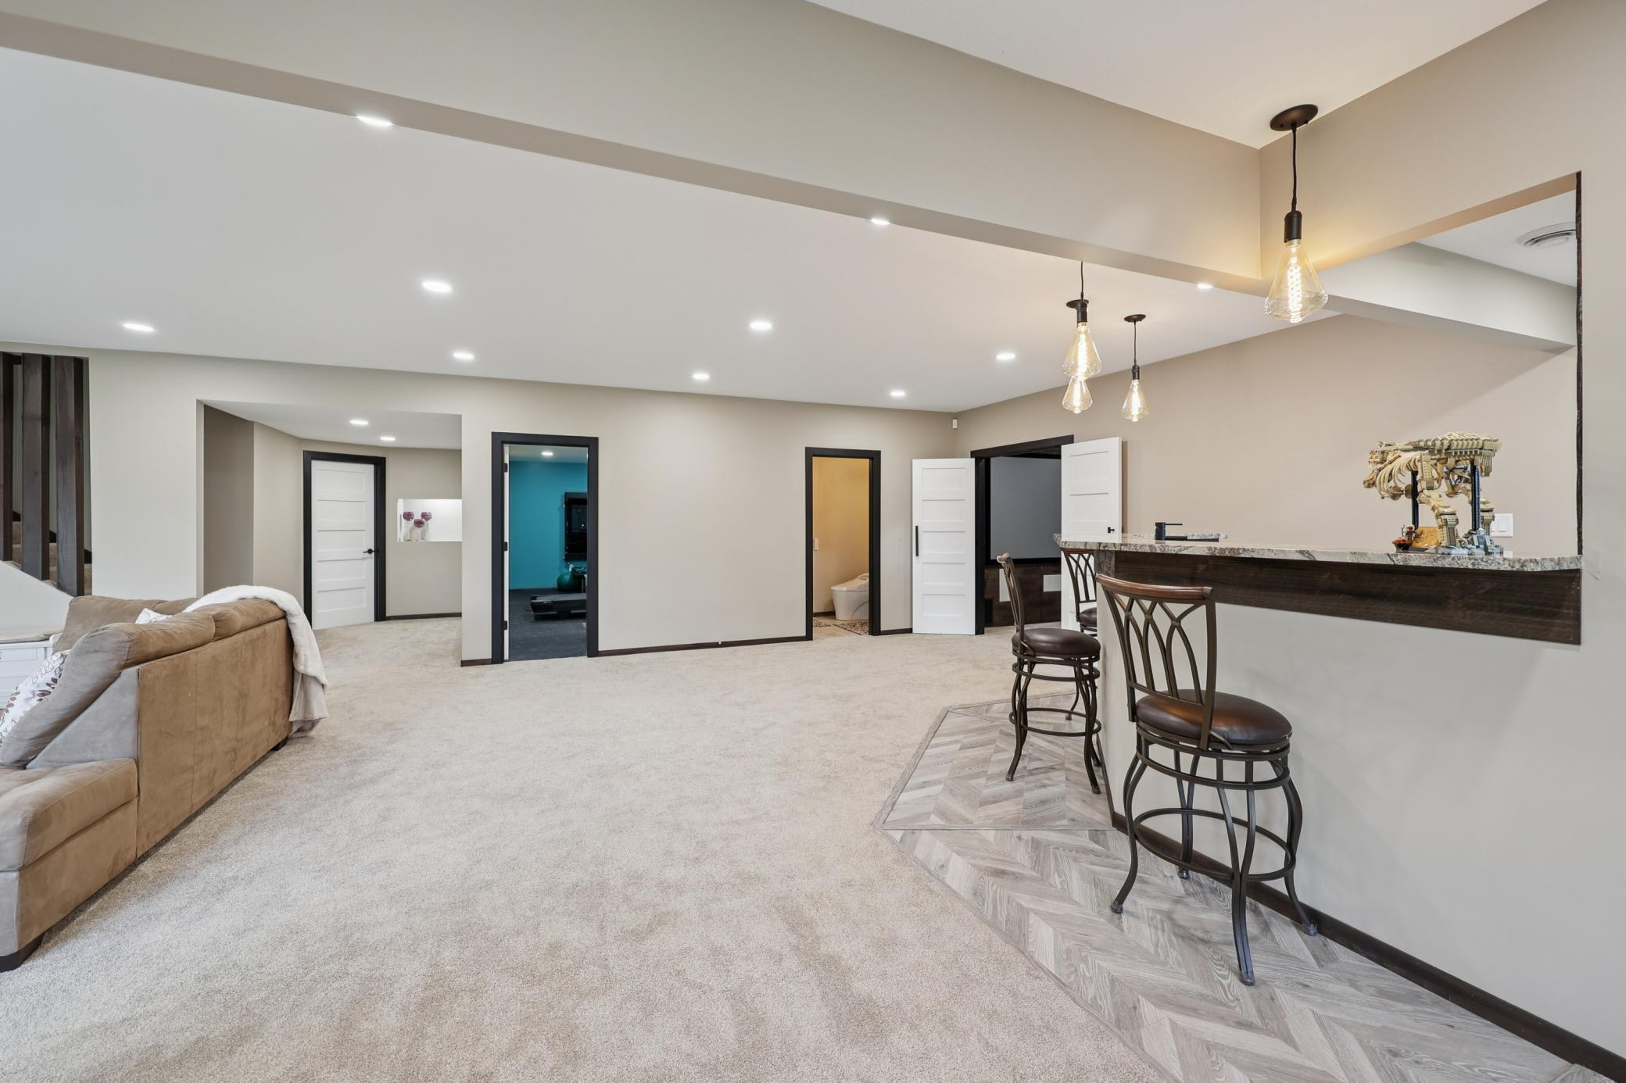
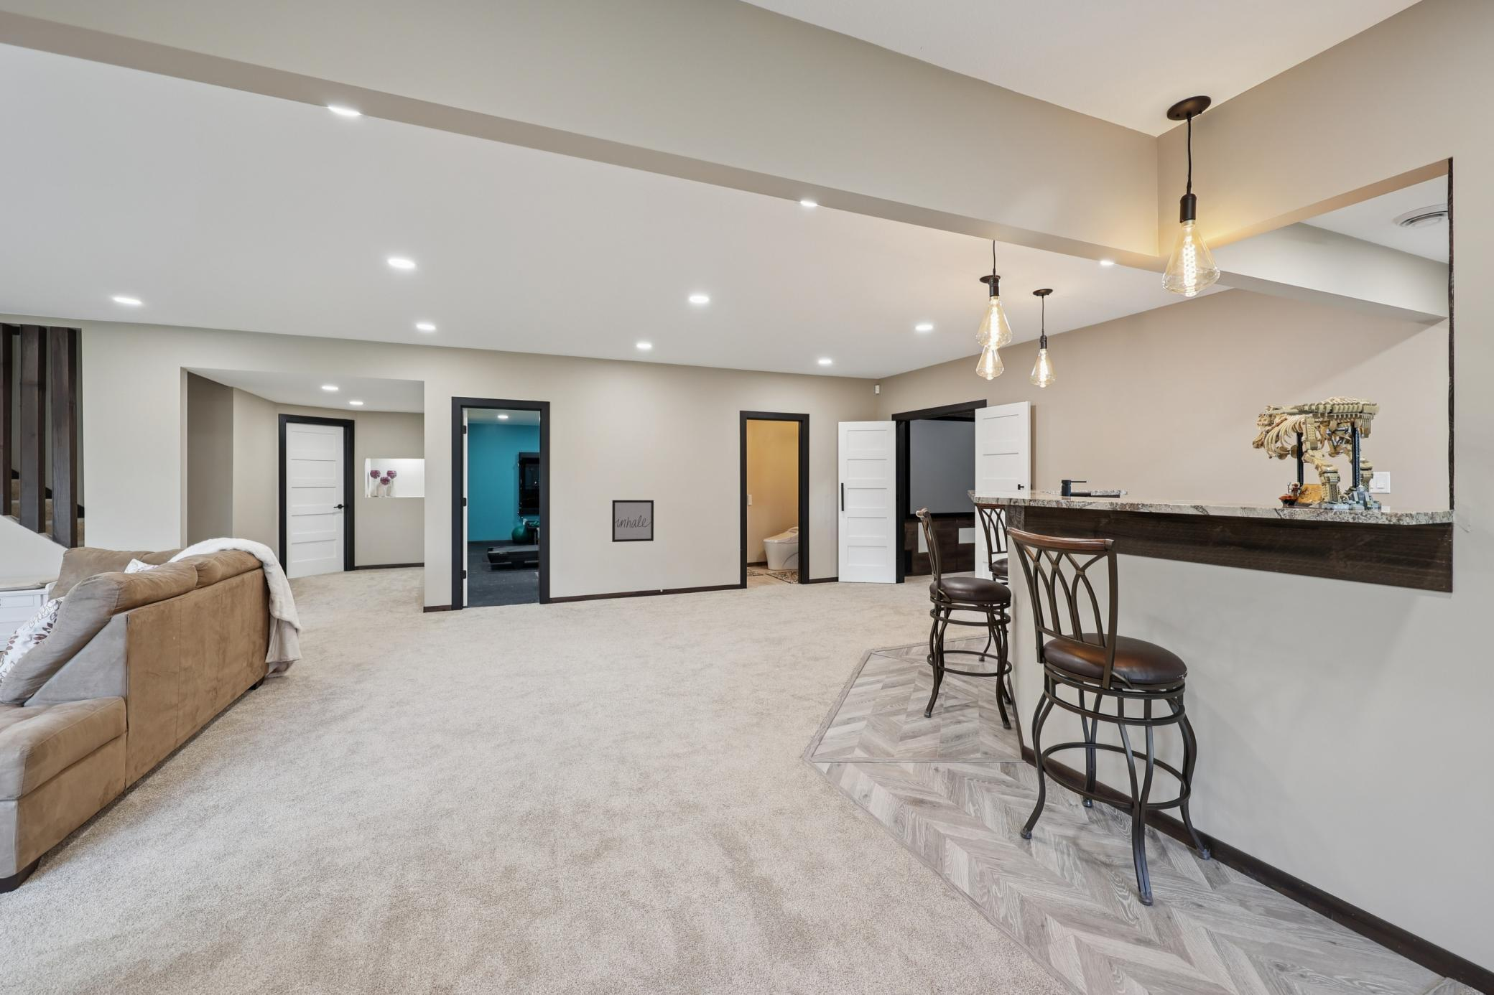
+ wall art (633, 521)
